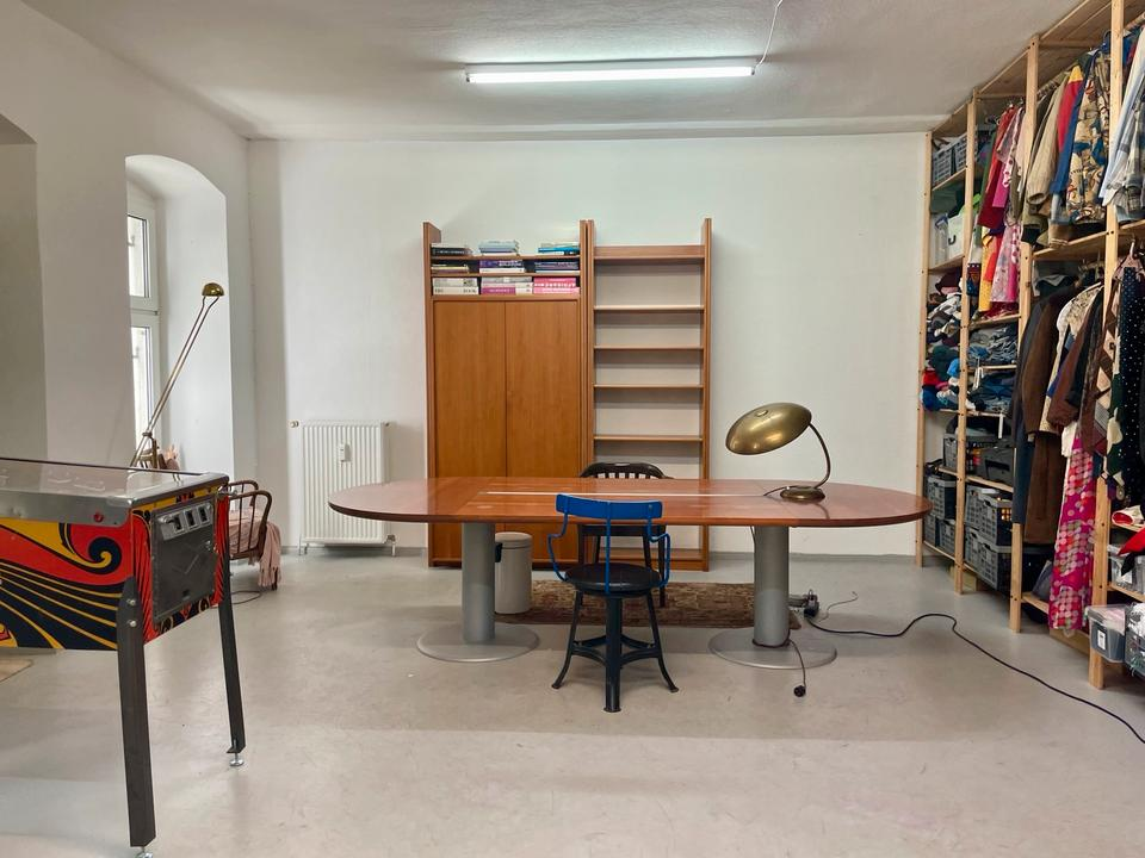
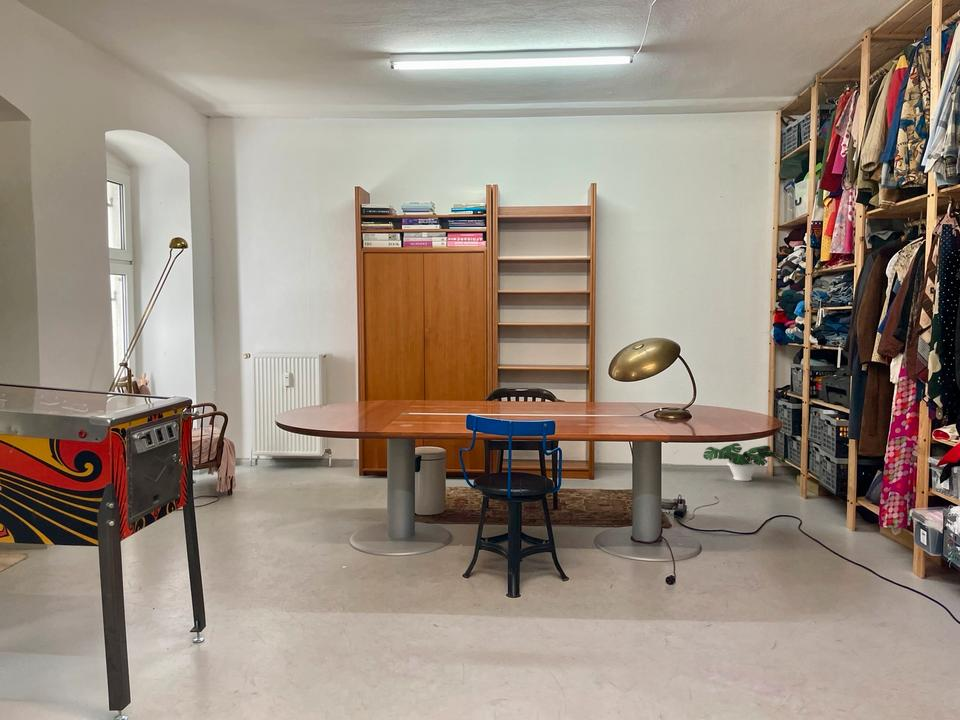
+ potted plant (739, 464)
